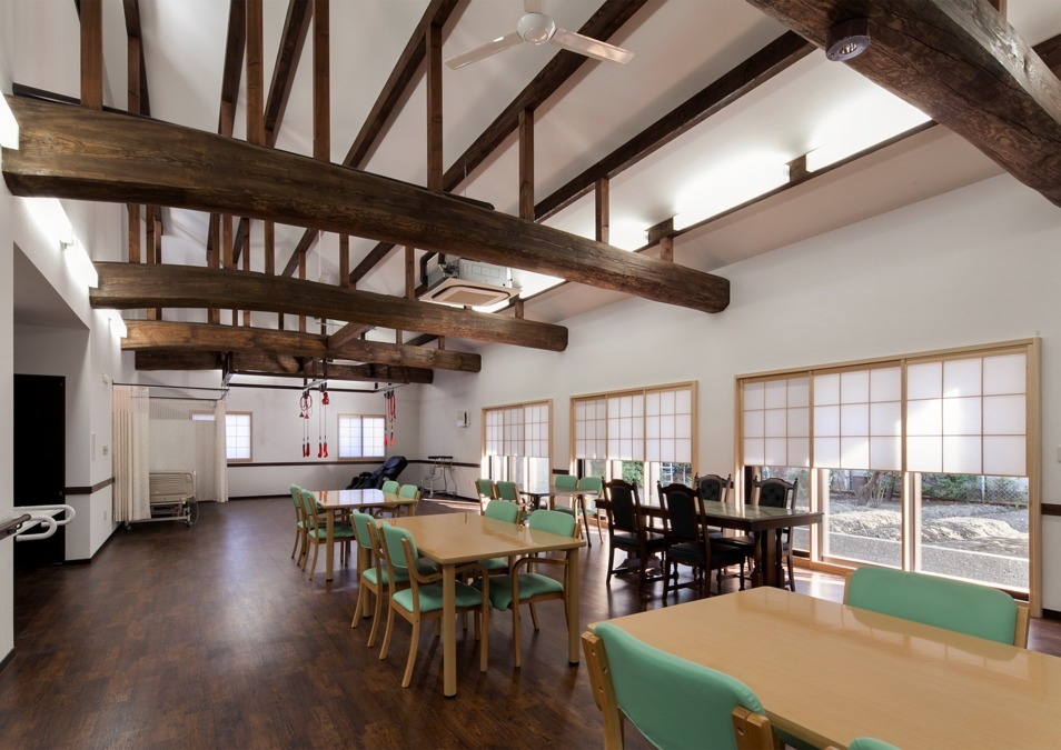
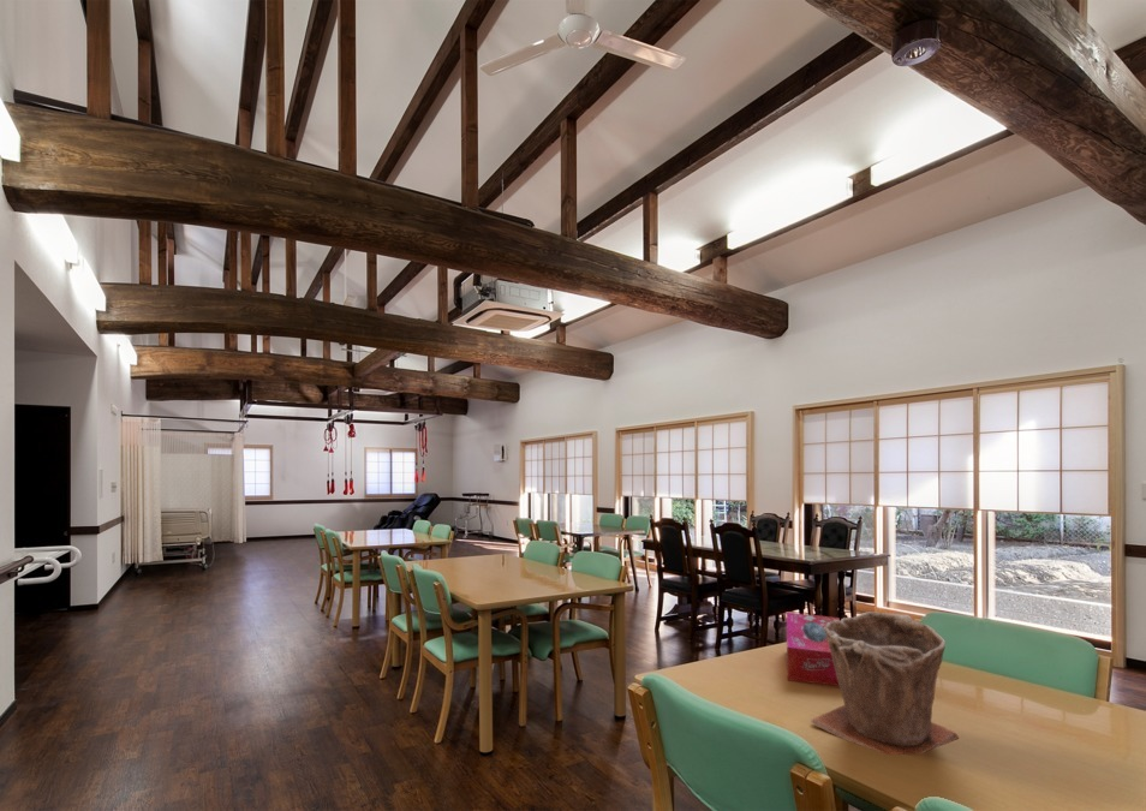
+ tissue box (814, 649)
+ plant pot (882, 678)
